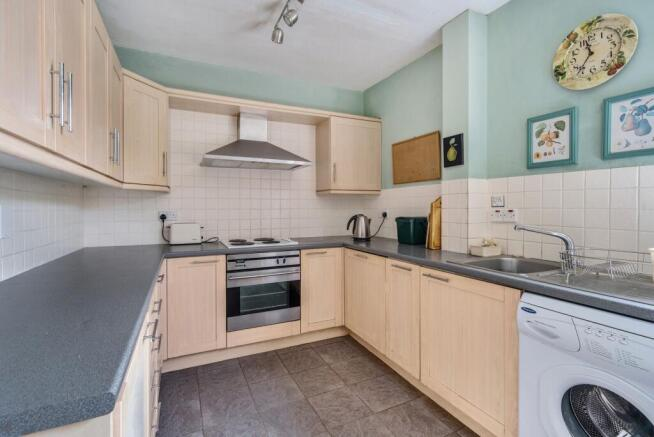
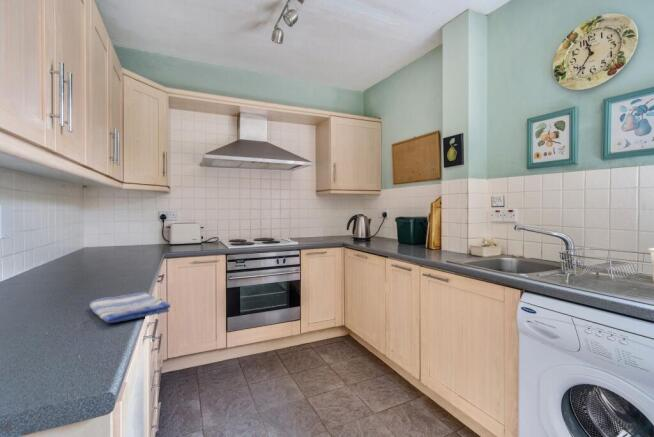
+ dish towel (129, 305)
